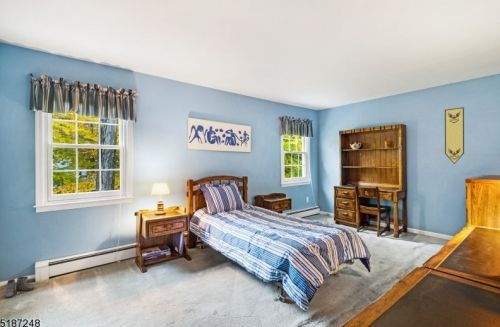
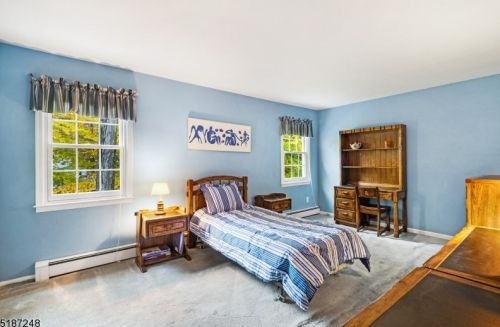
- pennant (454, 136)
- boots (17, 286)
